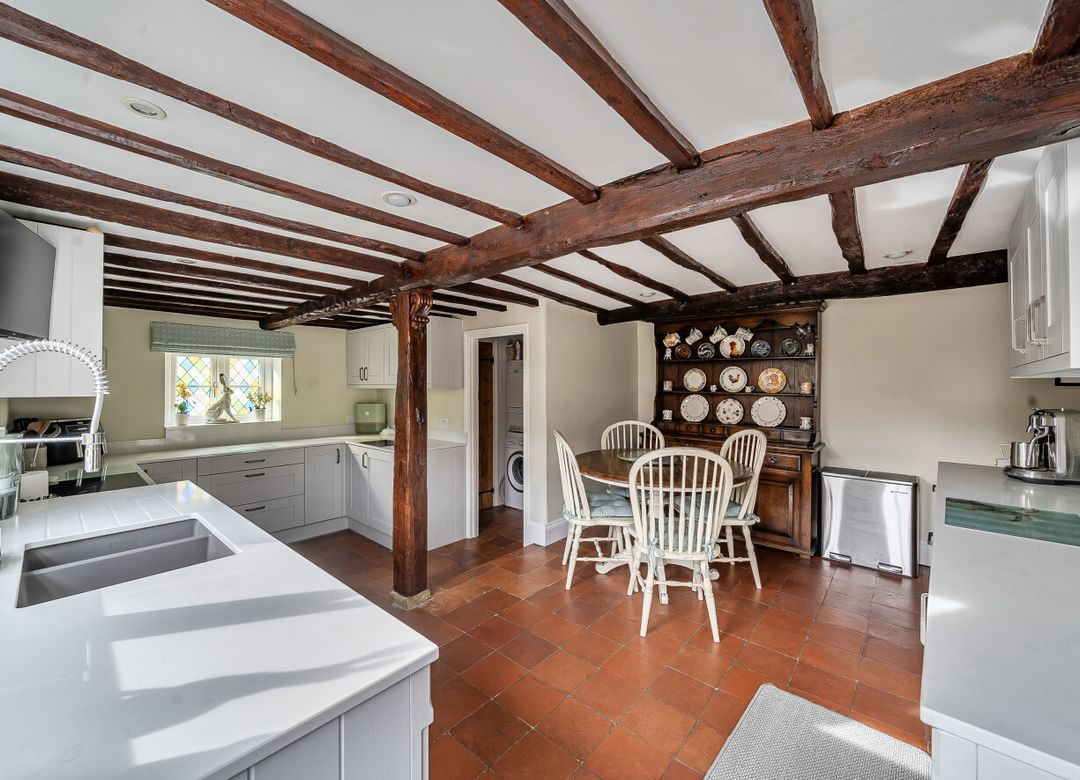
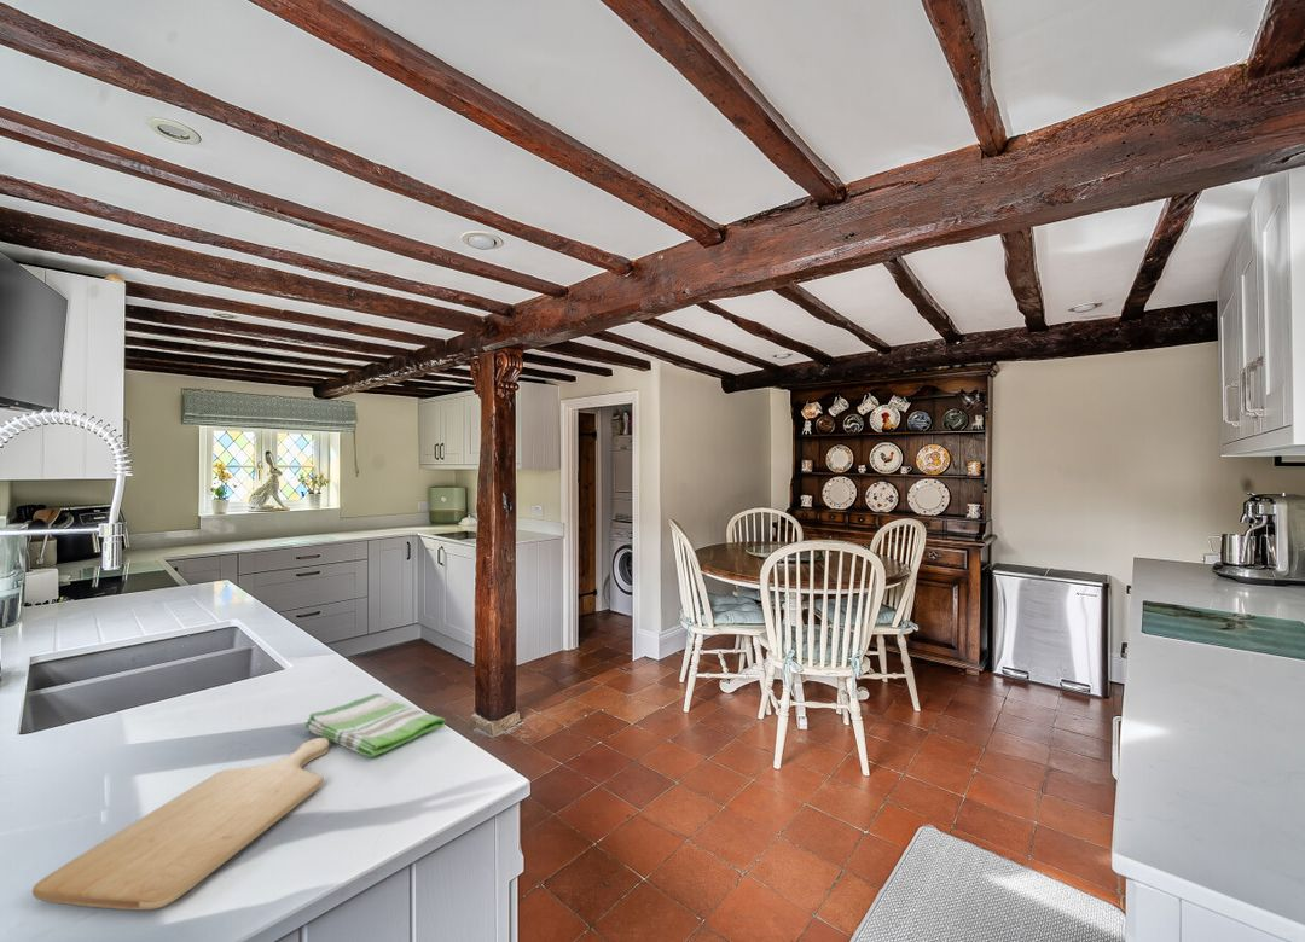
+ chopping board (233, 803)
+ dish towel (376, 720)
